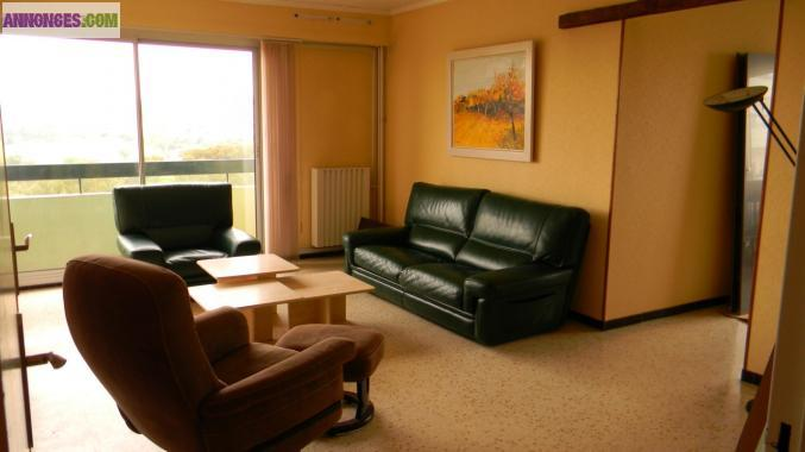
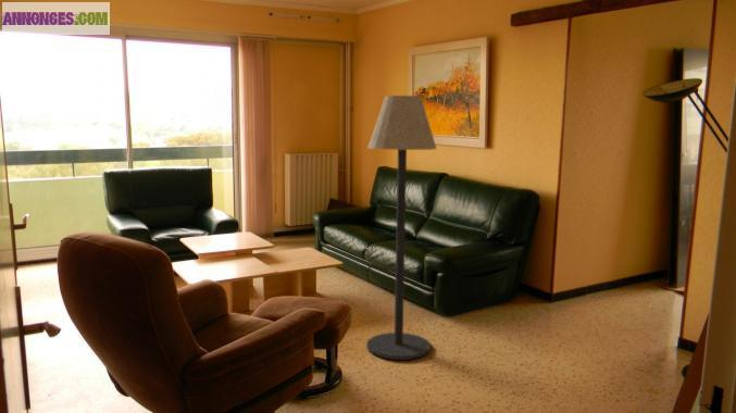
+ floor lamp (400, 225)
